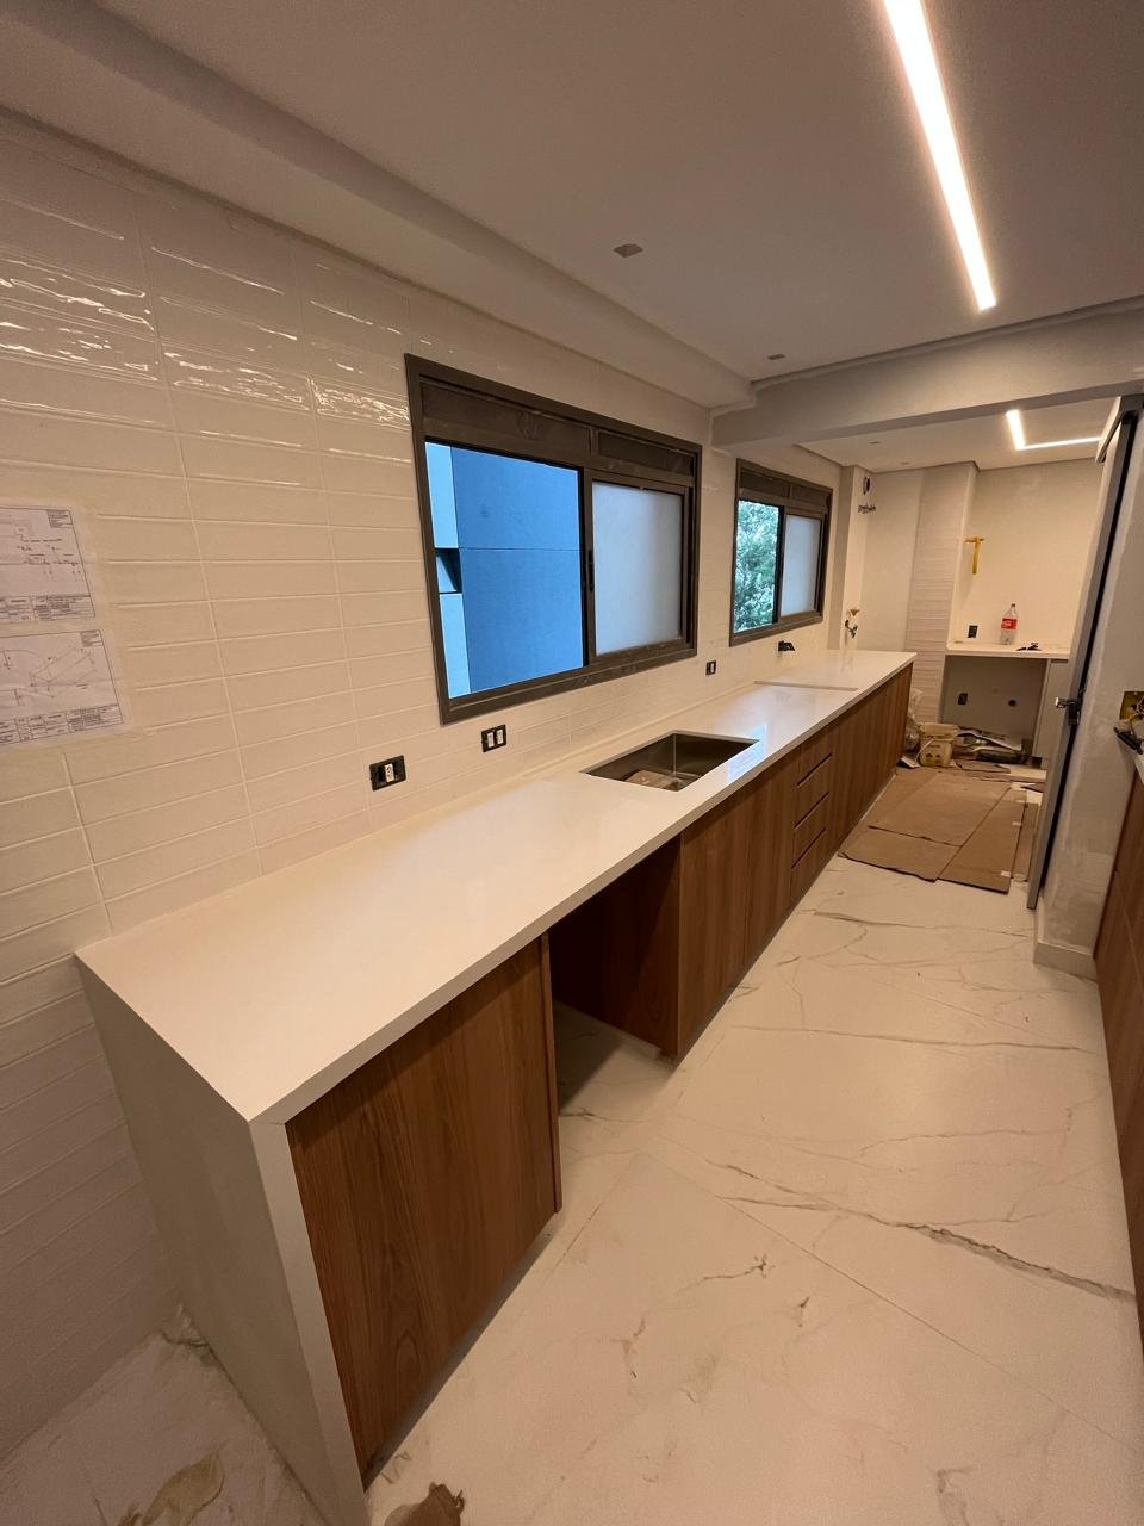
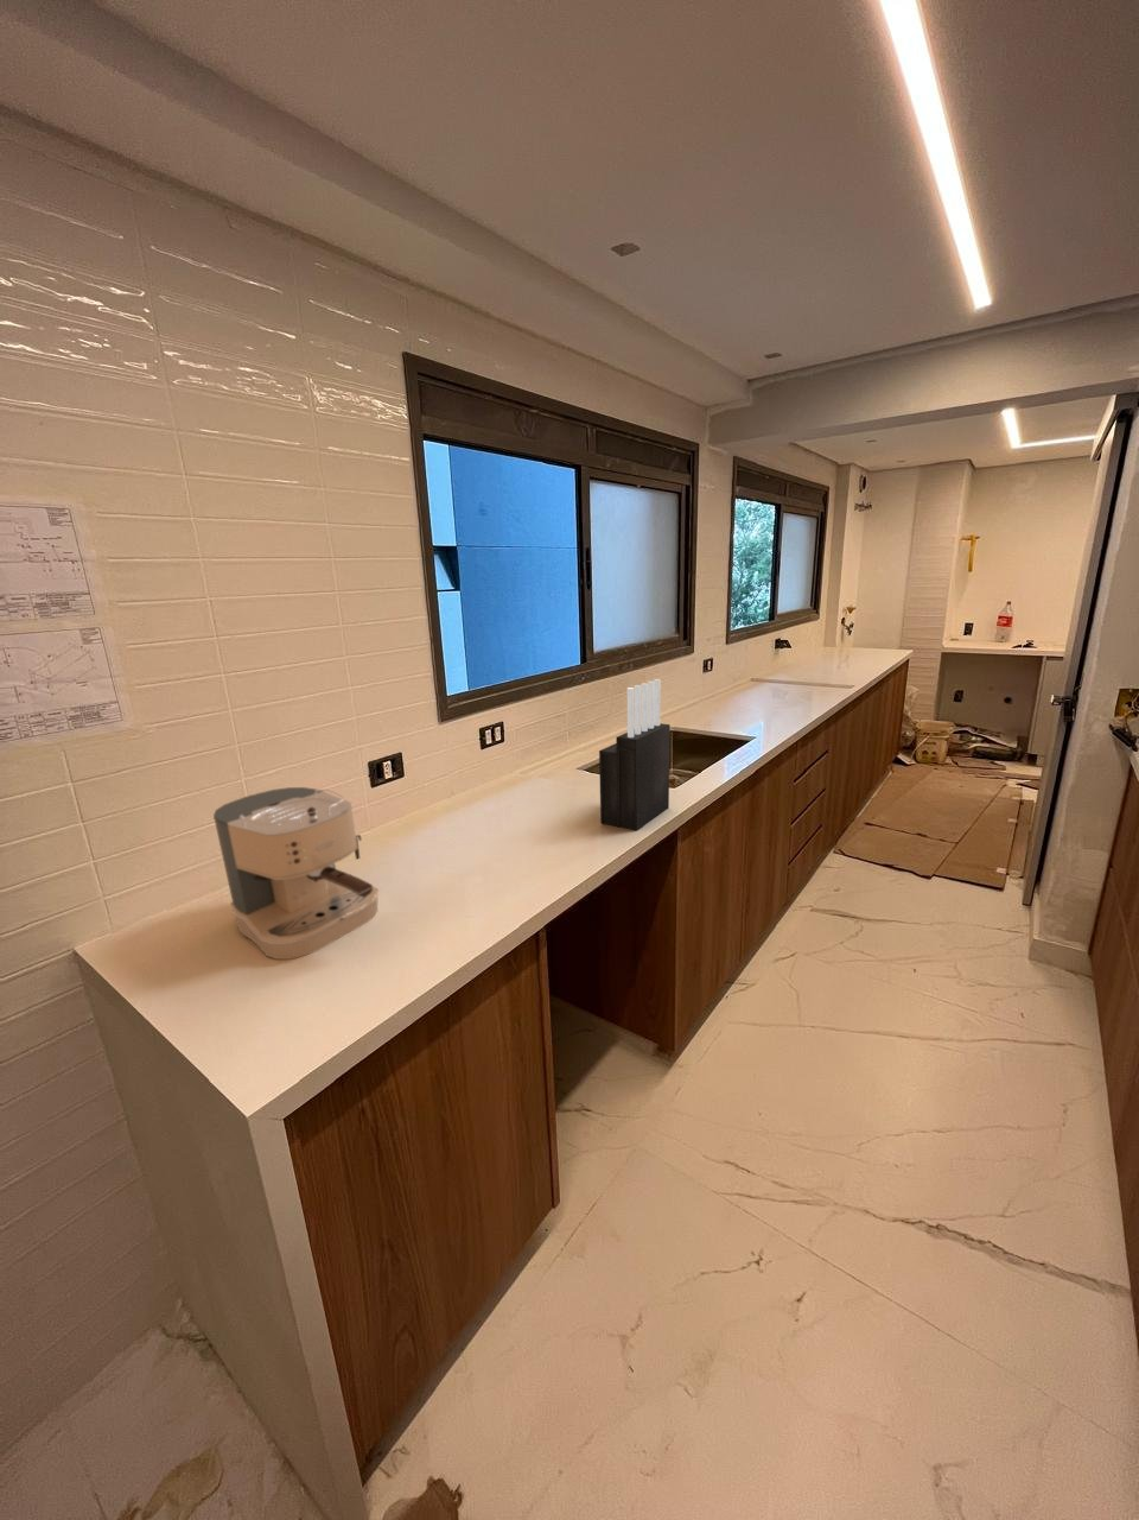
+ knife block (632, 750)
+ coffee maker (305, 864)
